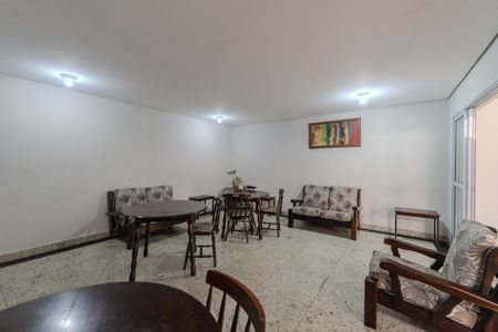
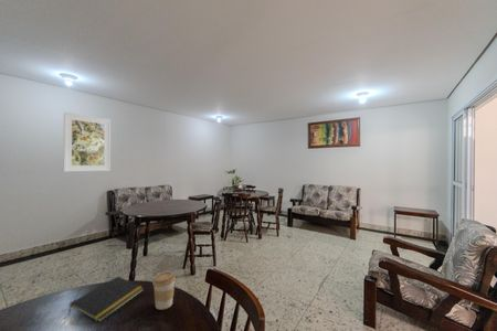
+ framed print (88, 143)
+ coffee cup (163, 289)
+ notepad (109, 296)
